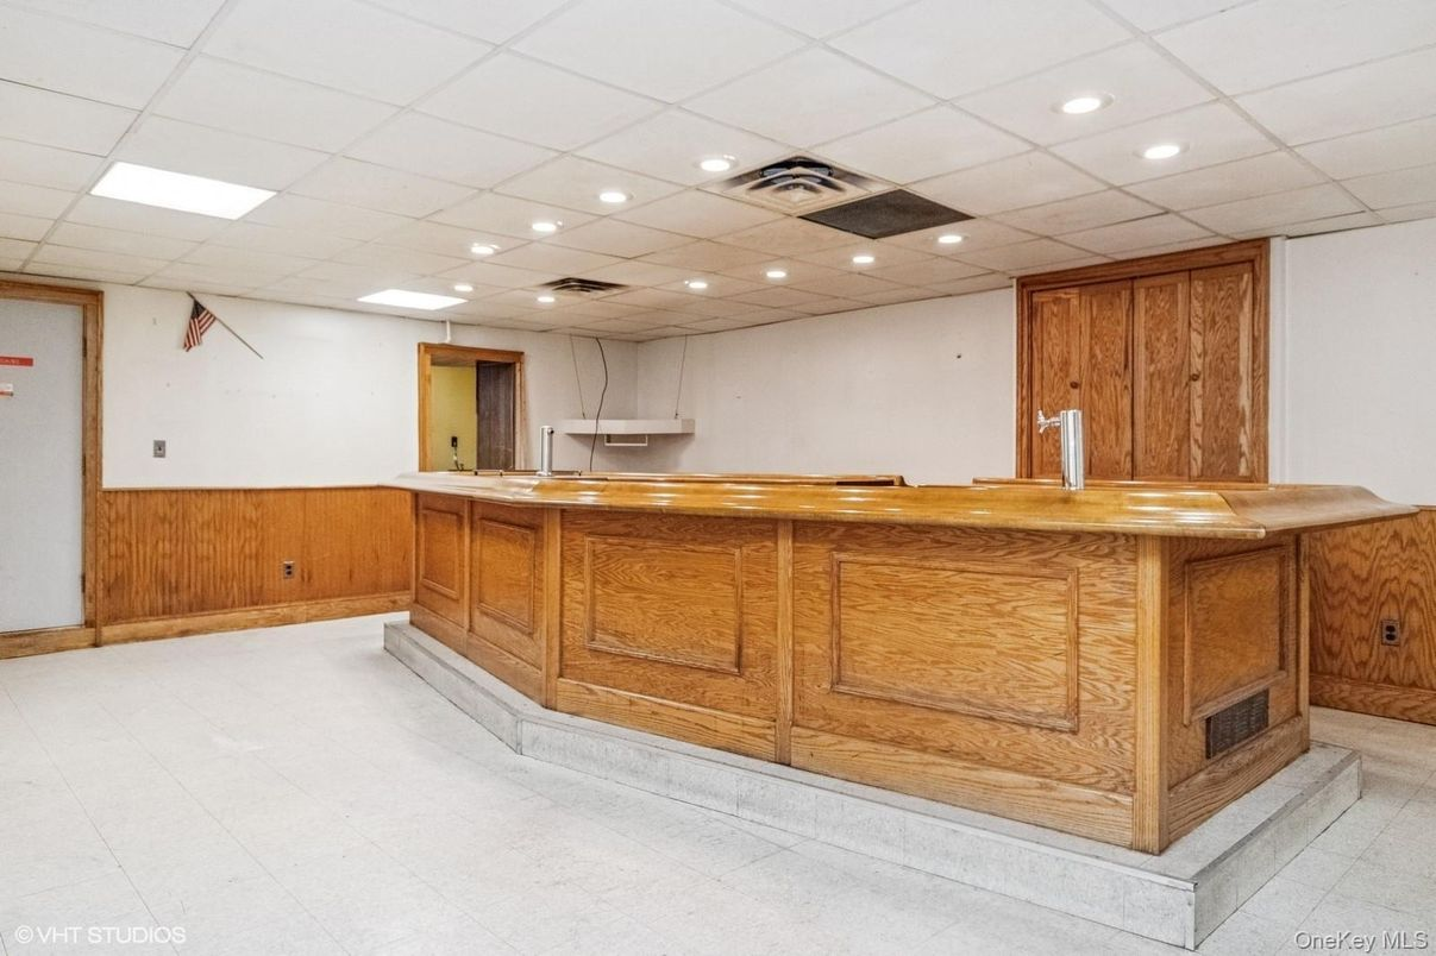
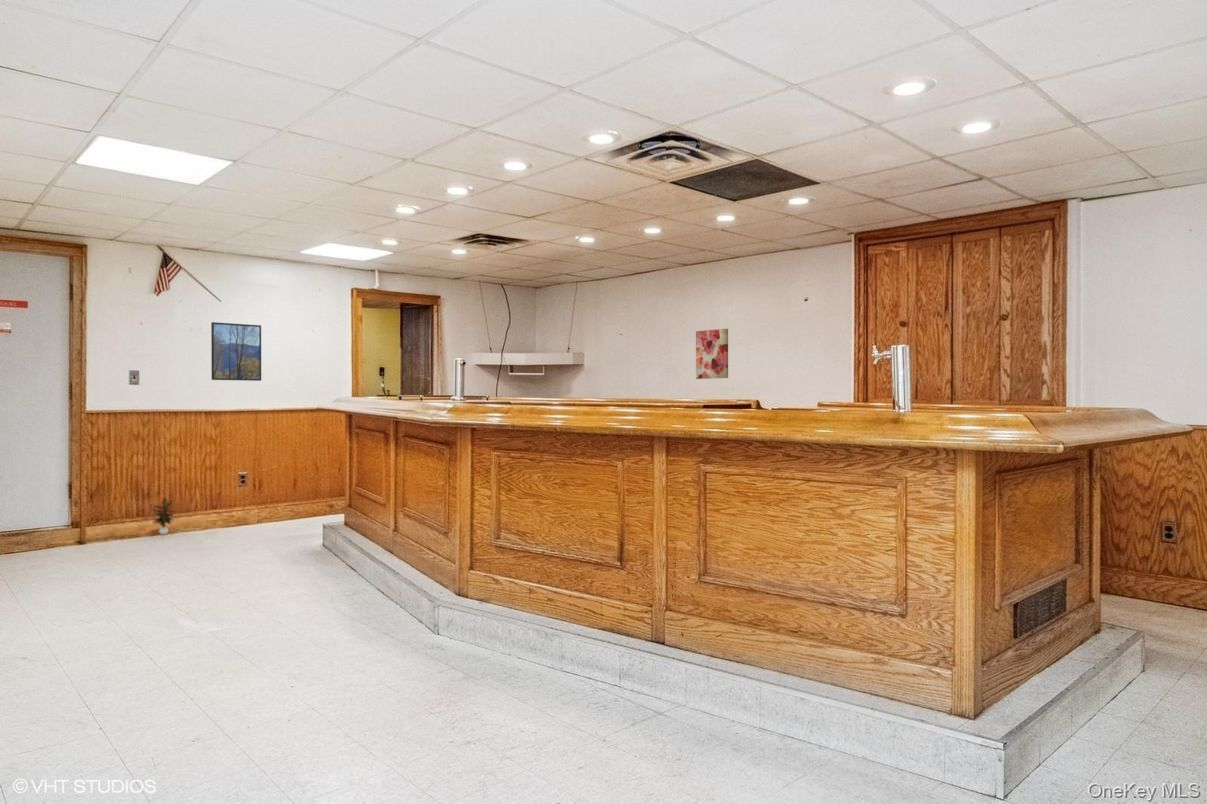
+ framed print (236, 352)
+ wall art (711, 354)
+ potted plant (164, 515)
